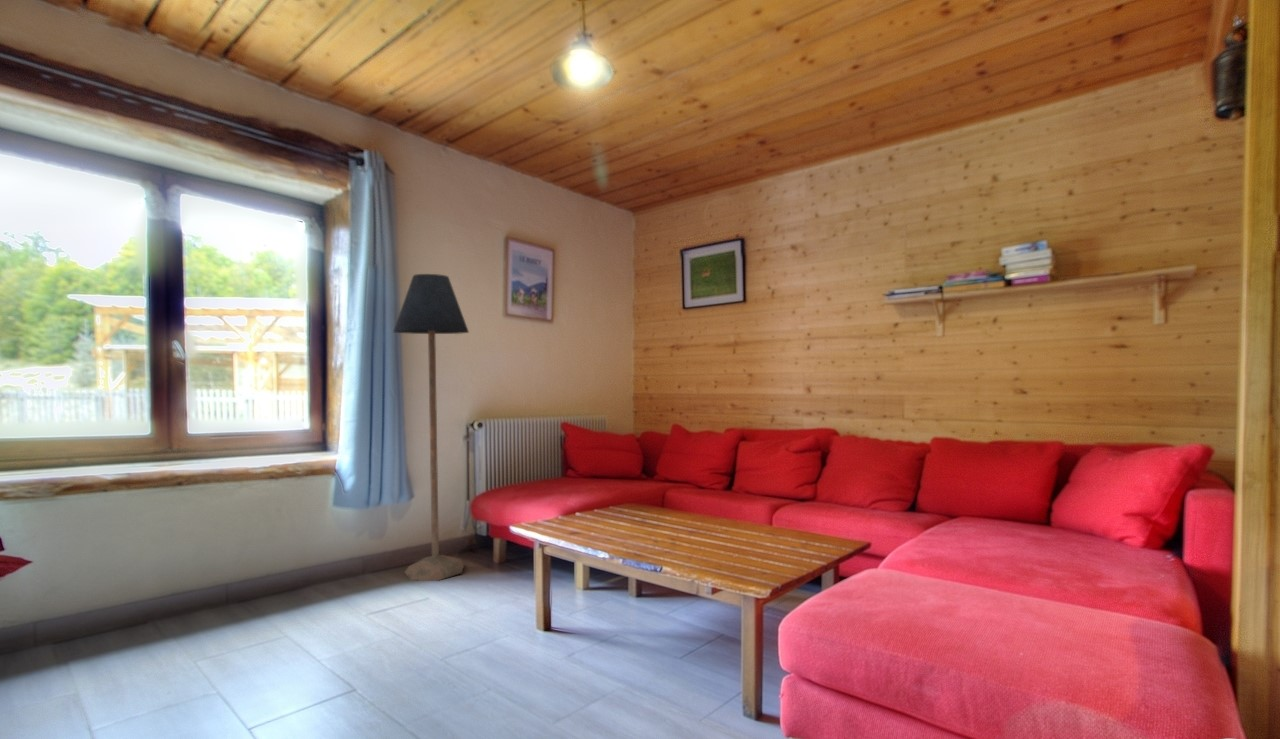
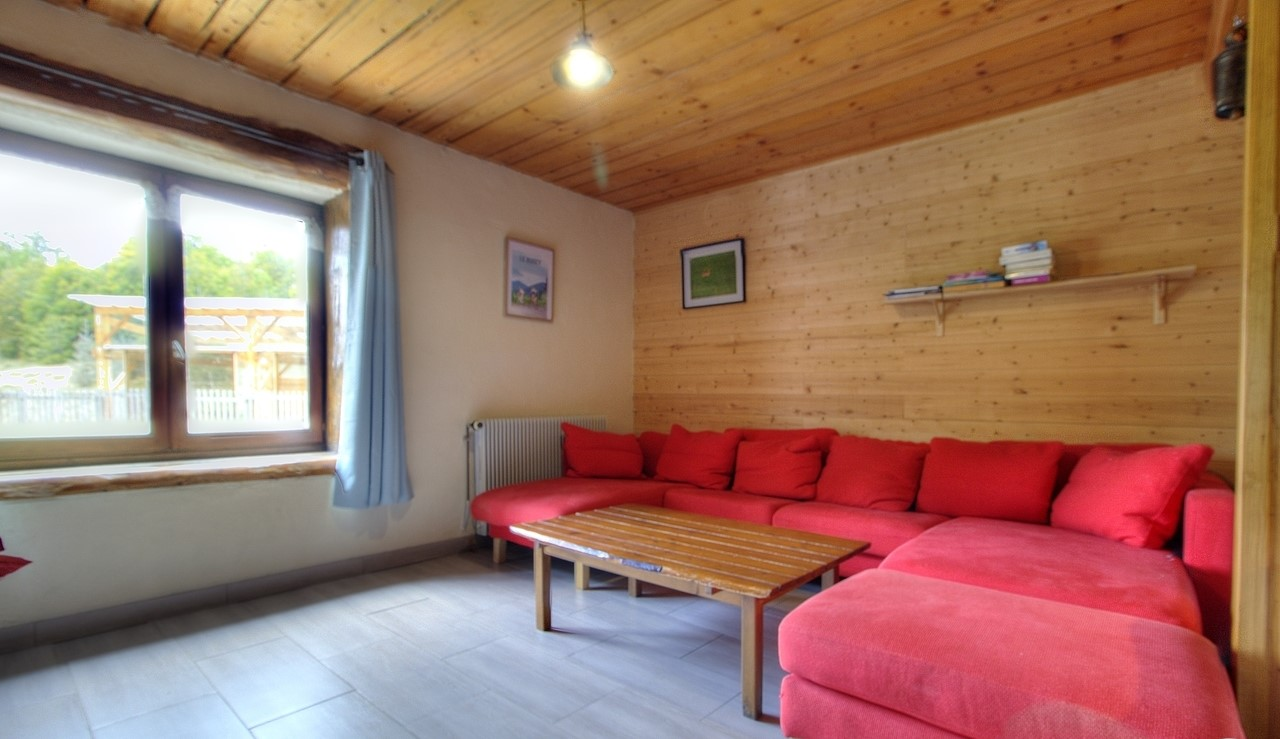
- floor lamp (433, 423)
